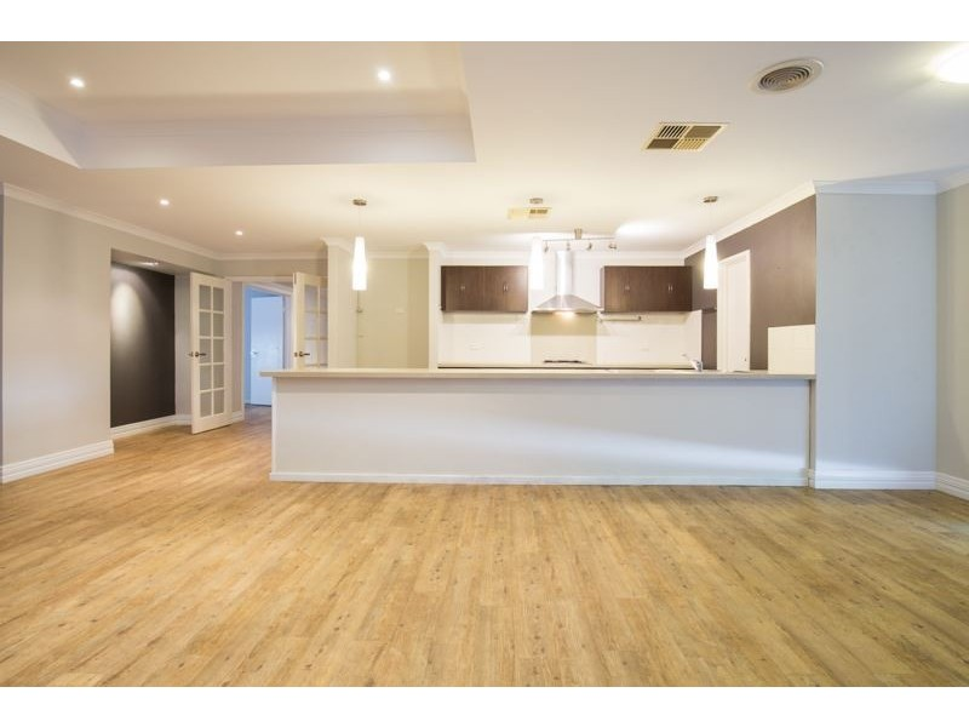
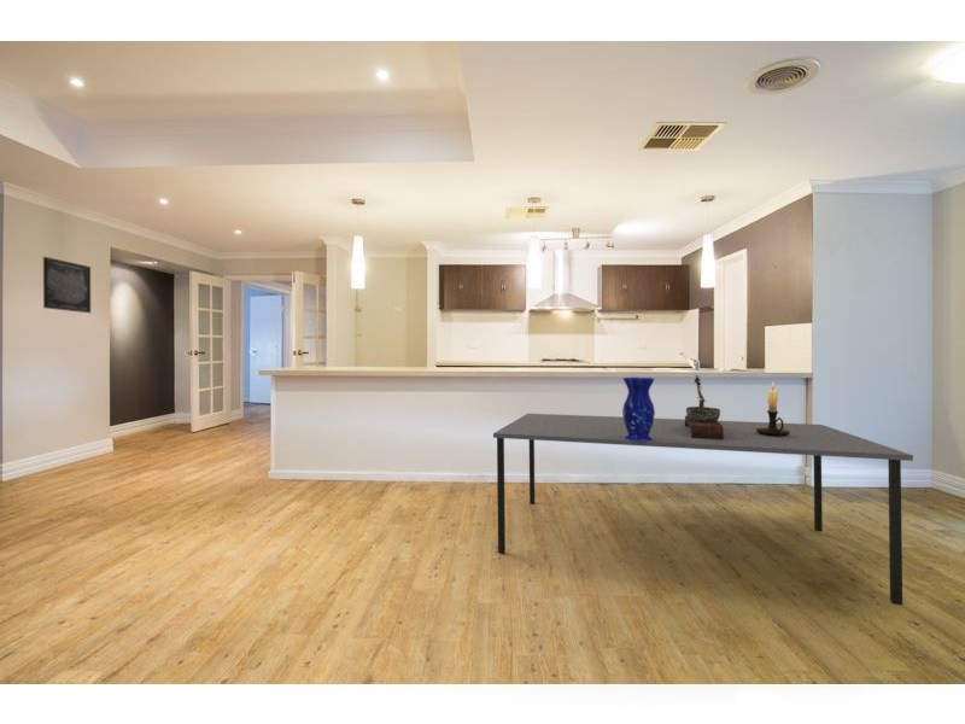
+ bonsai tree (702, 402)
+ candle holder (774, 408)
+ wall art (68, 286)
+ vase (638, 408)
+ dining table (667, 446)
